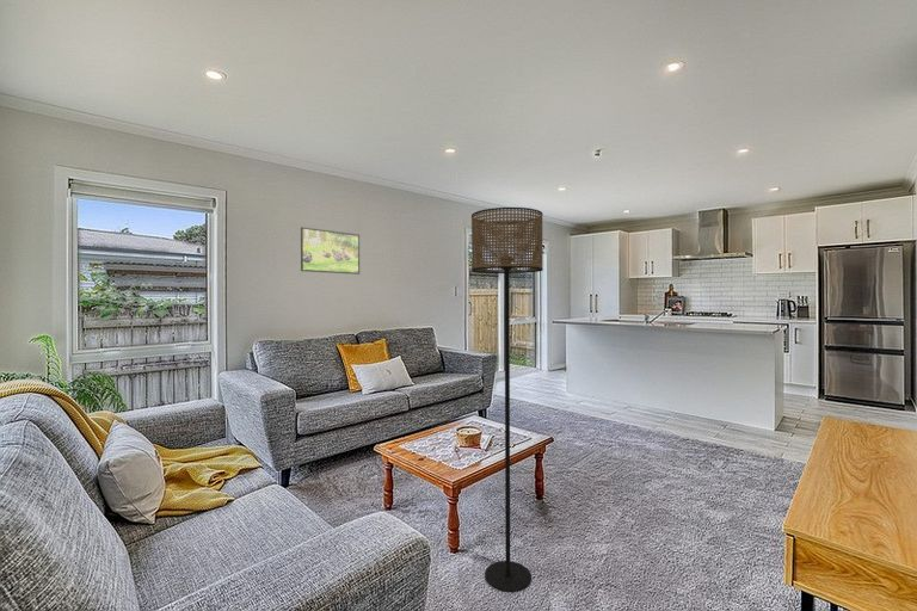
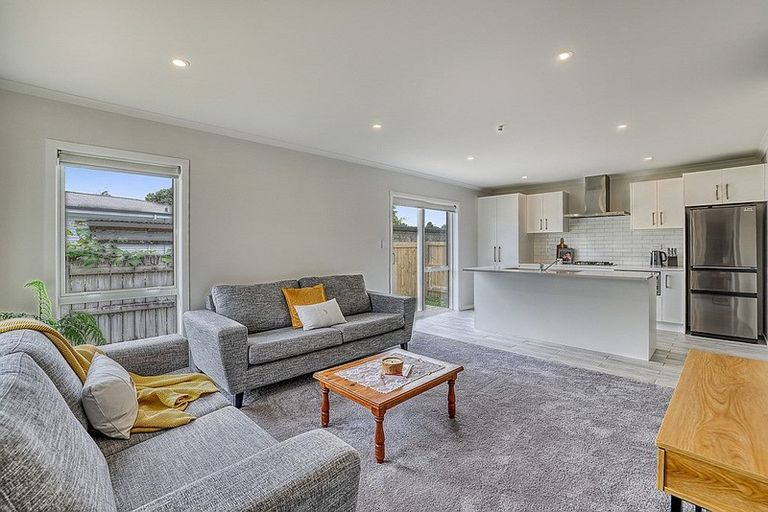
- floor lamp (506, 396)
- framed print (331, 252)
